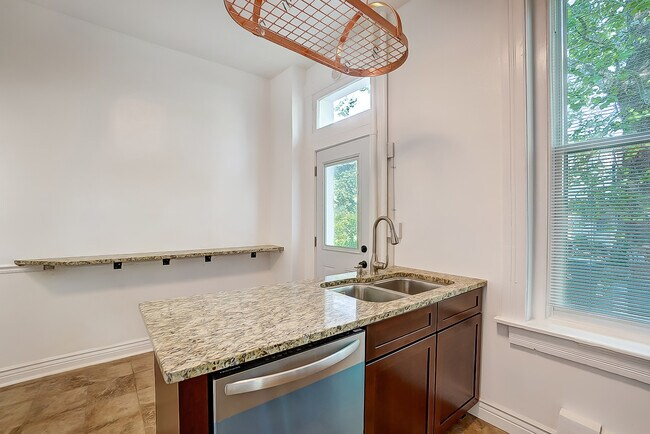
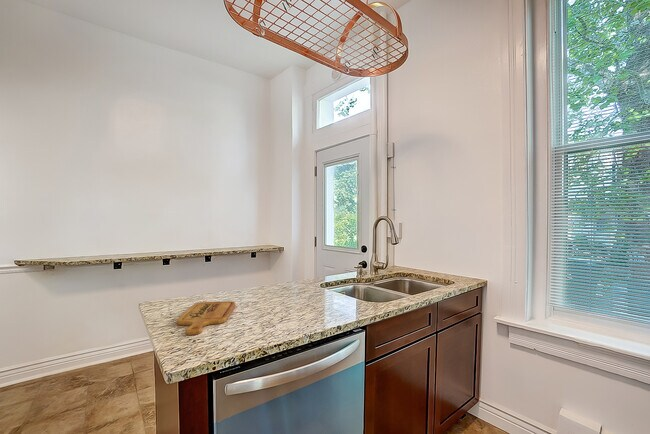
+ cutting board (205, 316)
